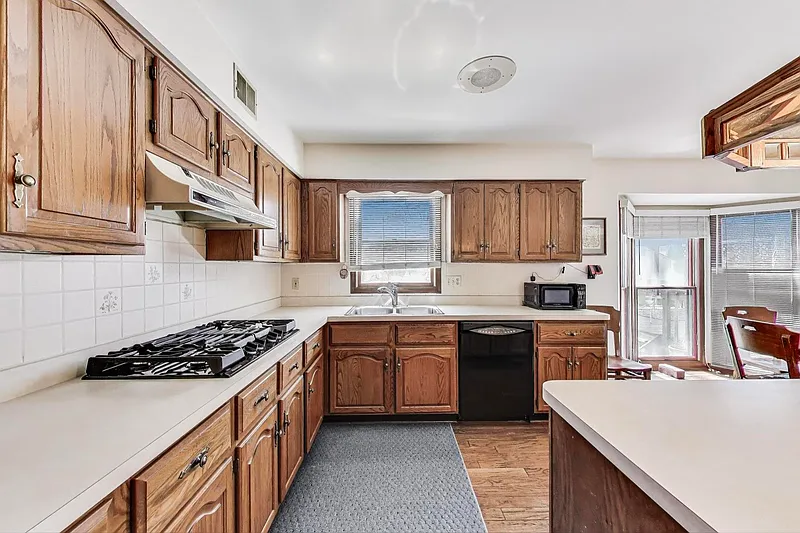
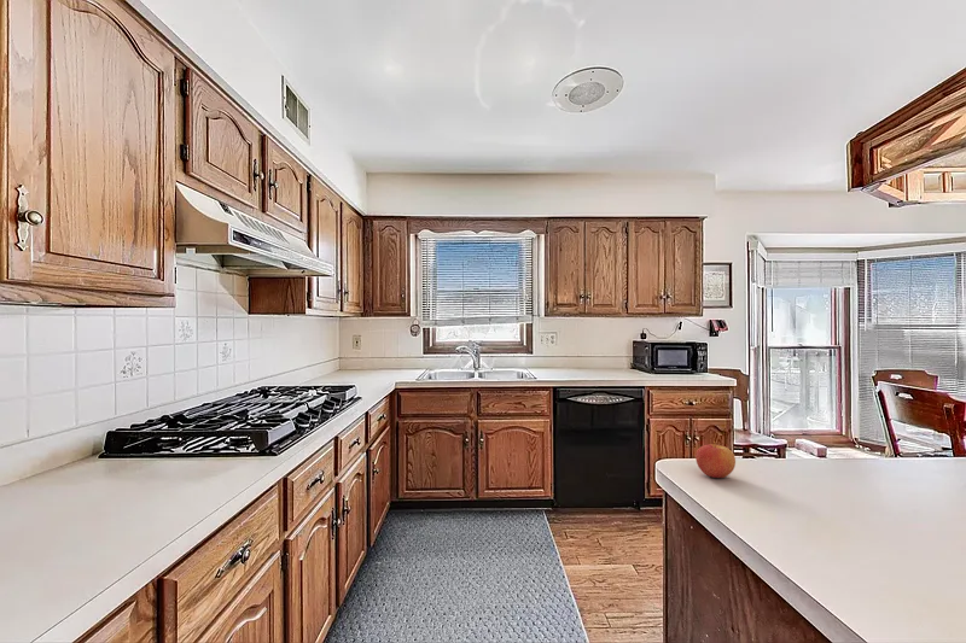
+ apple (715, 457)
